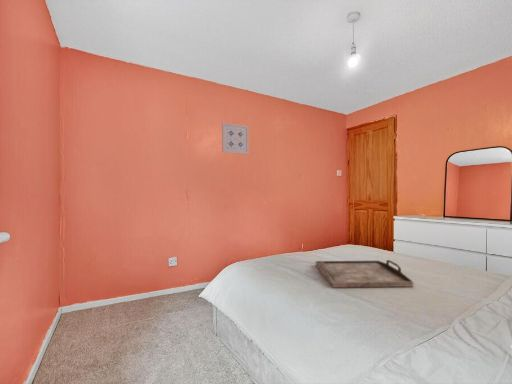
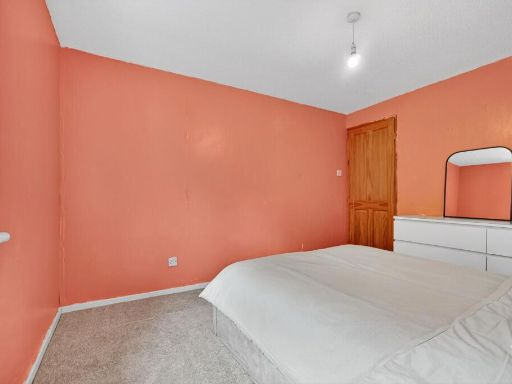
- wall art (235, 138)
- serving tray (358, 268)
